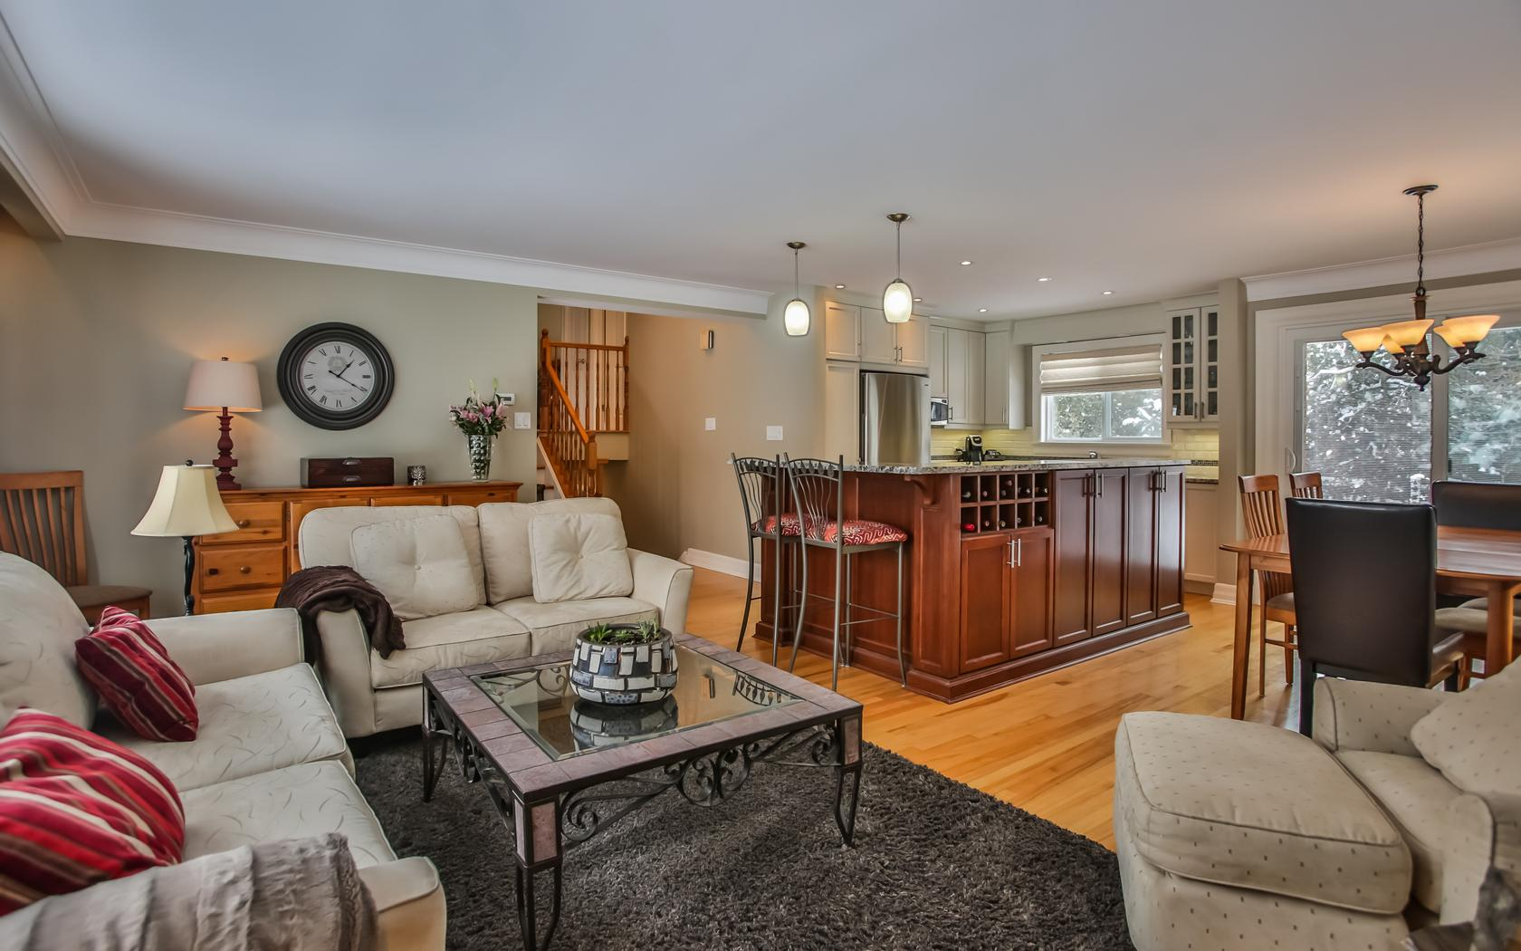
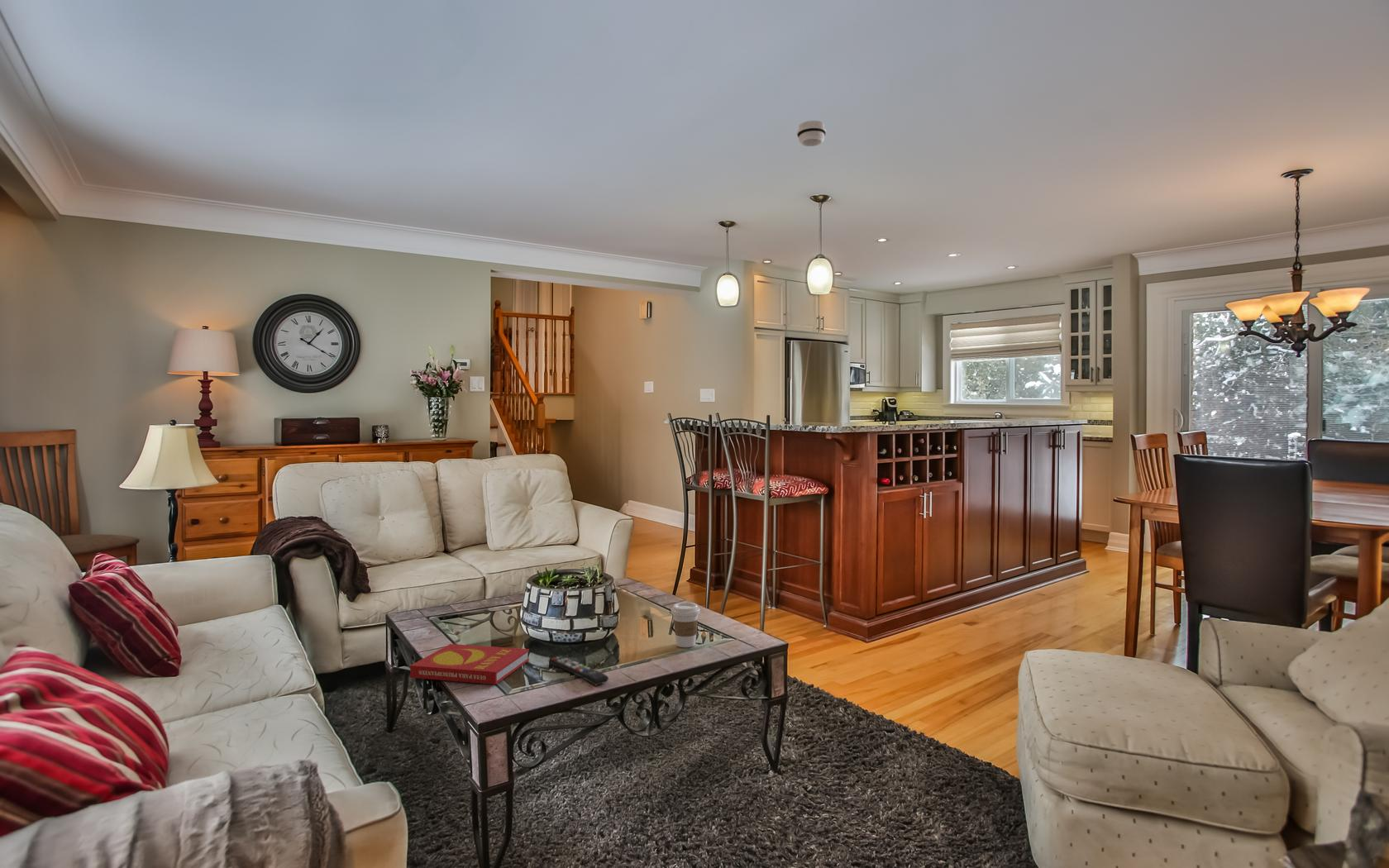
+ coffee cup (685, 624)
+ book (471, 662)
+ remote control (577, 669)
+ smoke detector (811, 134)
